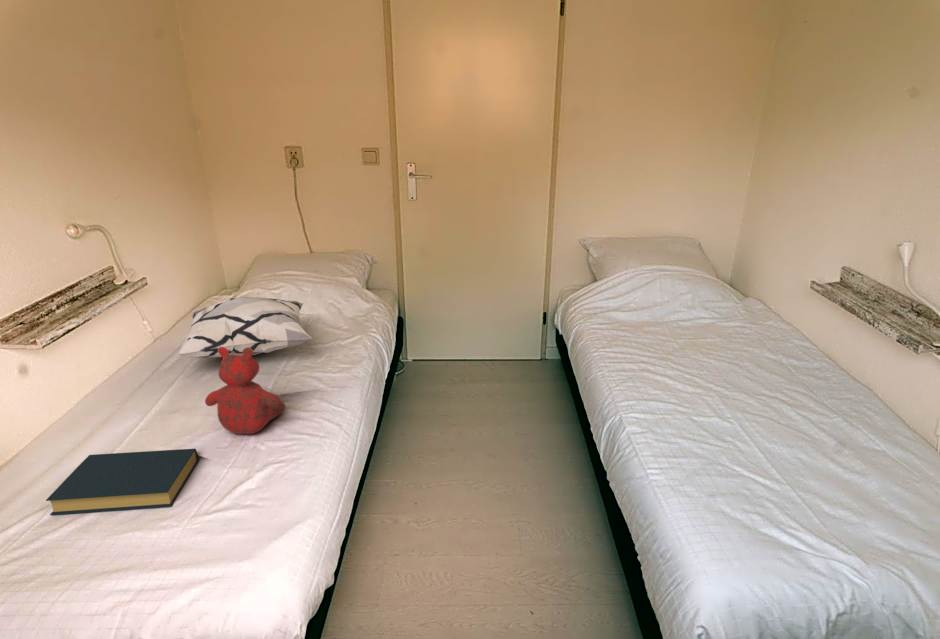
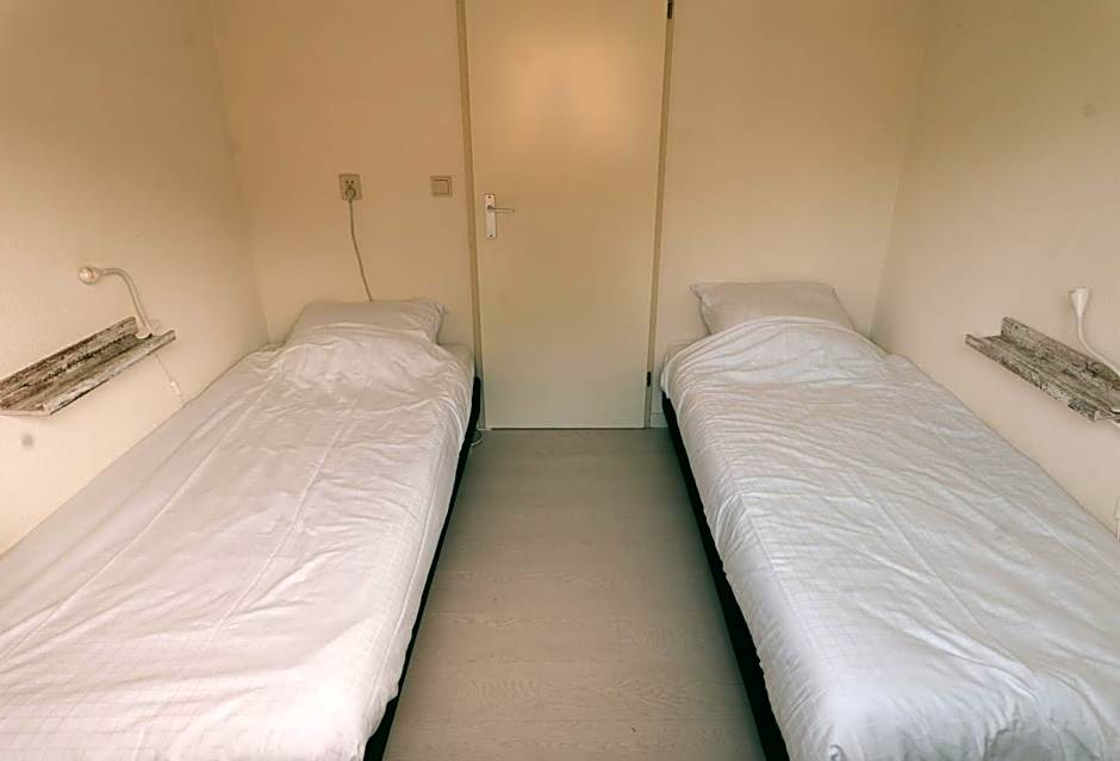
- teddy bear (247, 384)
- decorative pillow (247, 325)
- hardback book (128, 478)
